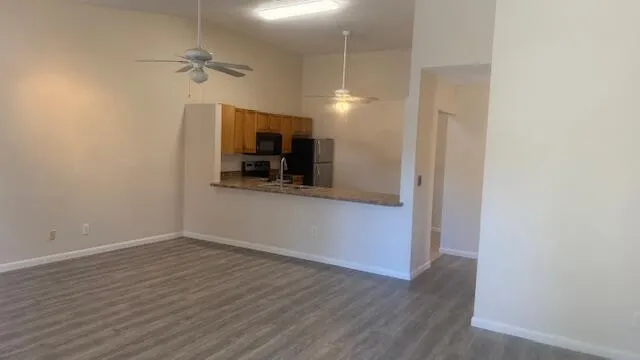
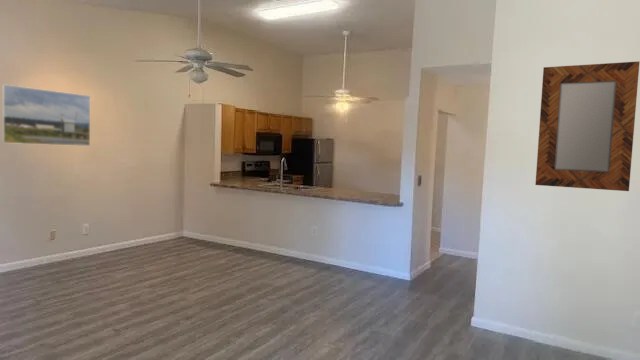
+ home mirror (584, 126)
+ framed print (49, 117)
